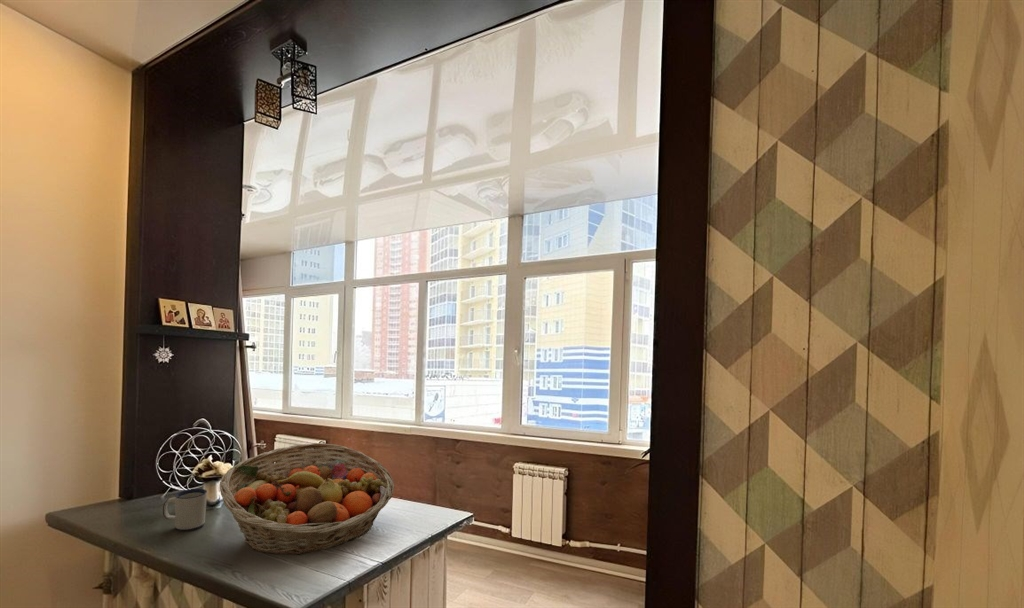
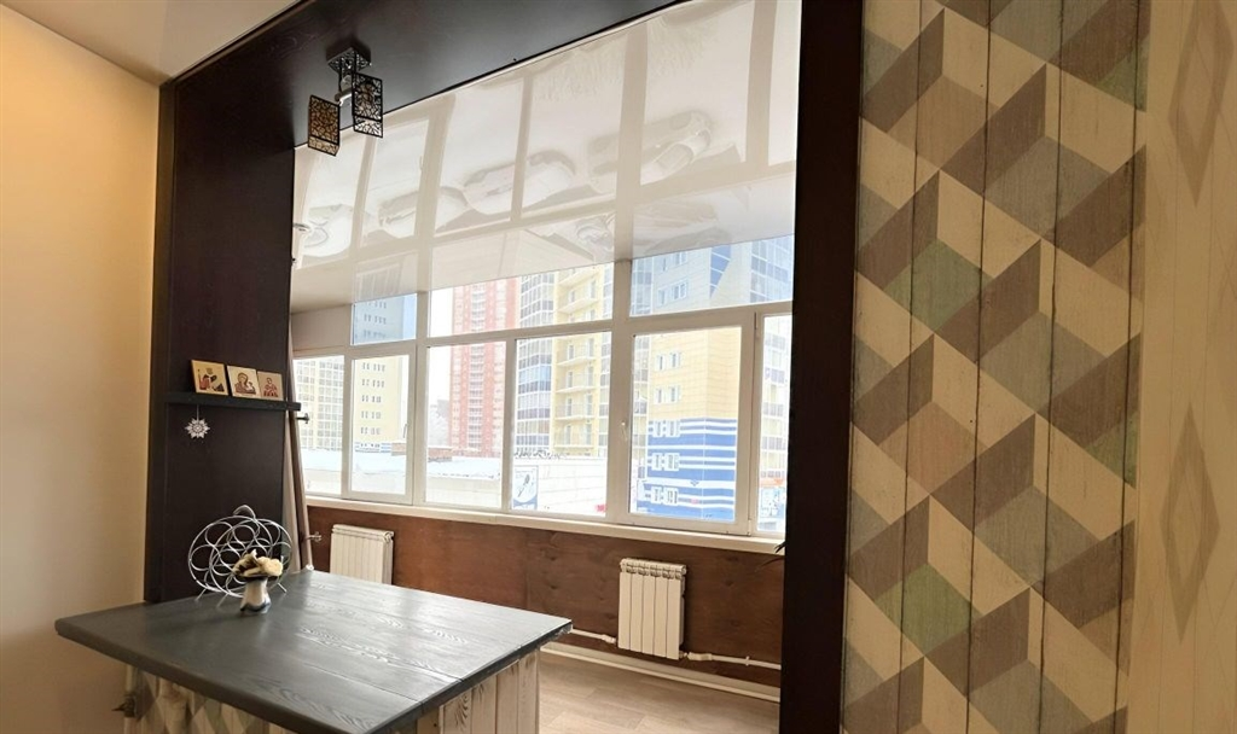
- fruit basket (312, 495)
- mug (185, 509)
